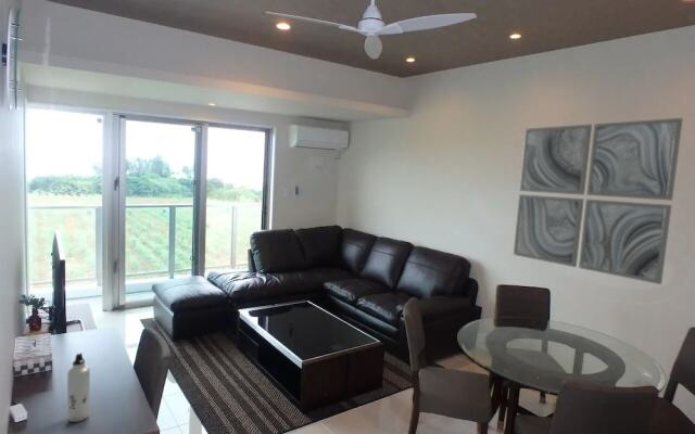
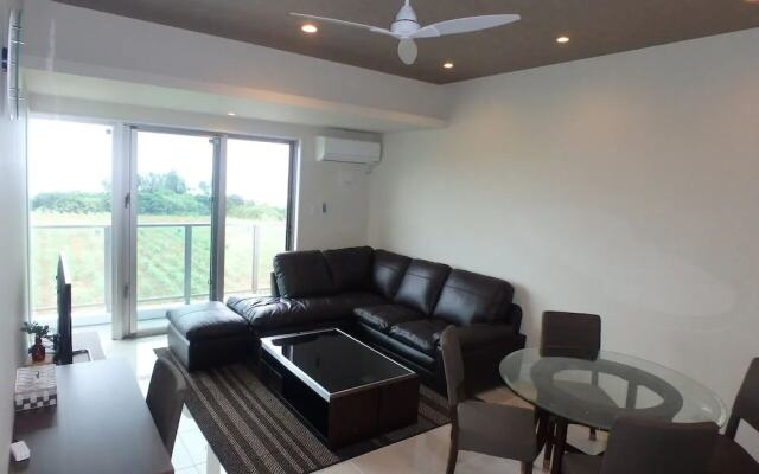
- wall art (583, 199)
- water bottle (78, 385)
